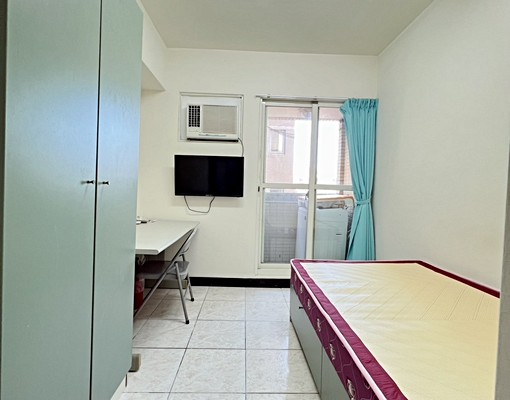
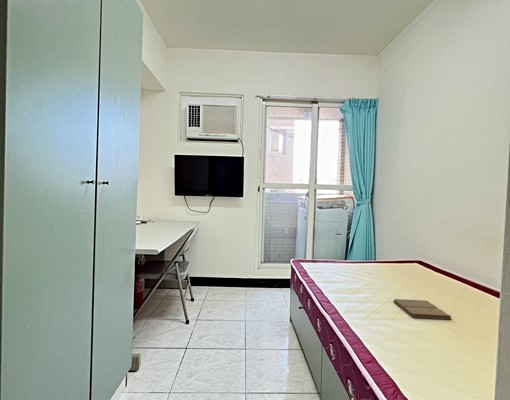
+ book (420, 308)
